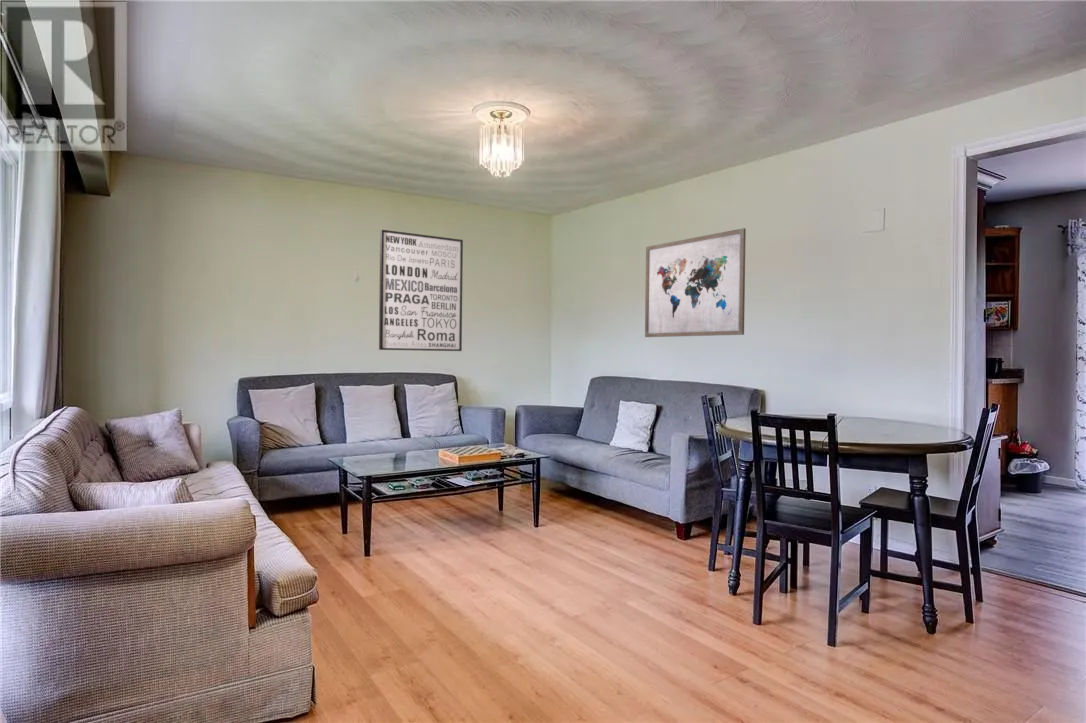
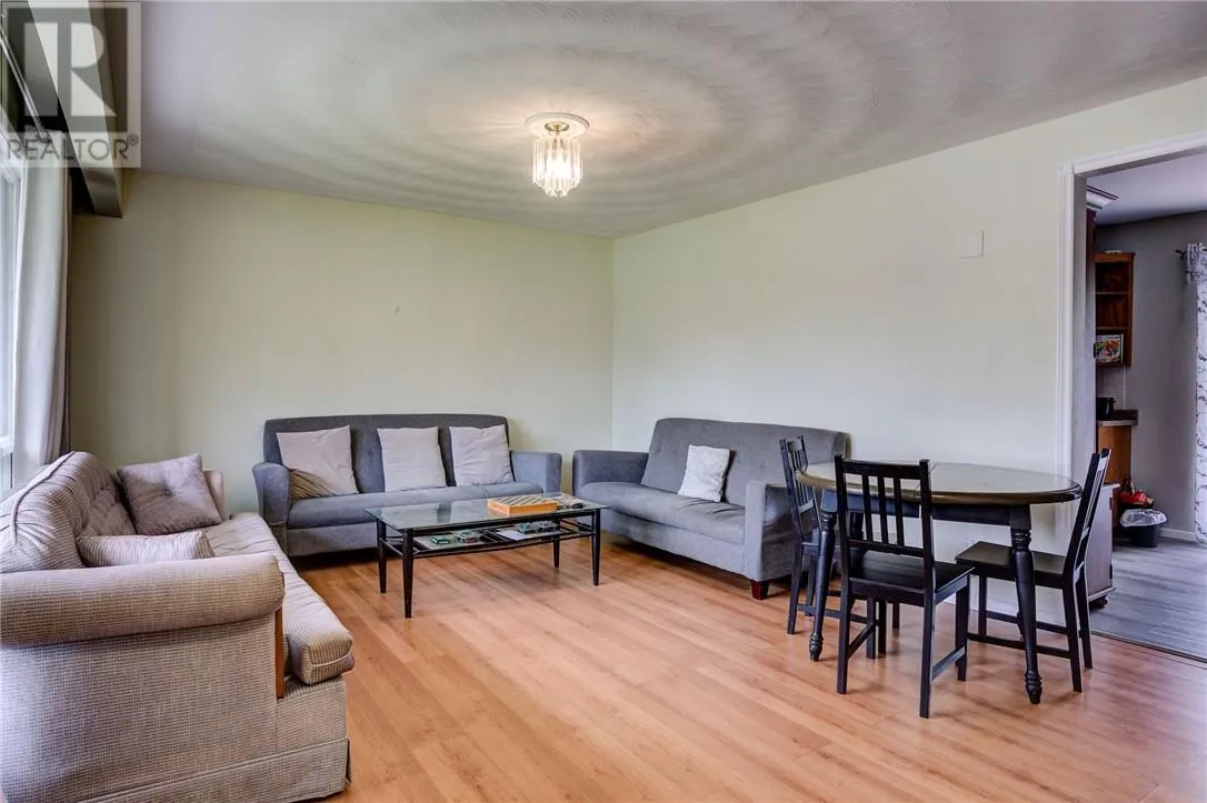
- wall art (422, 292)
- wall art (691, 287)
